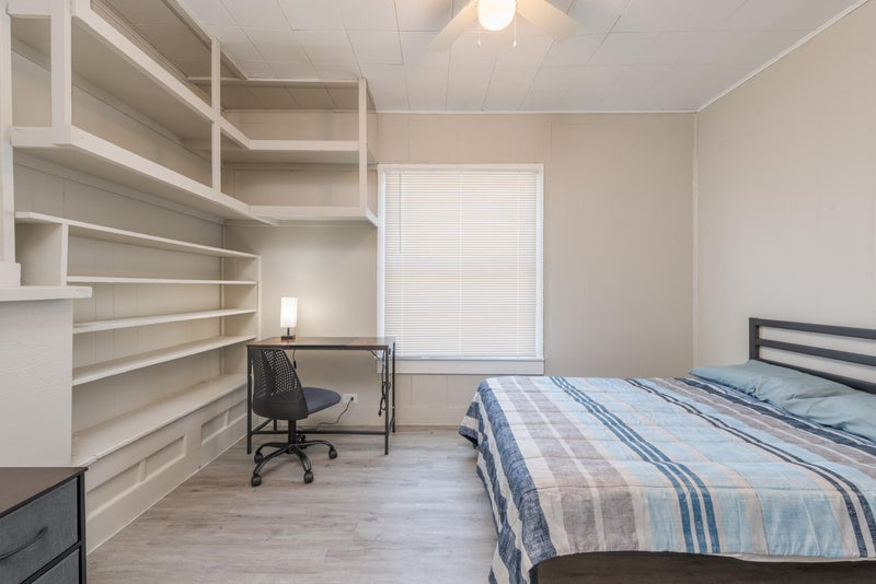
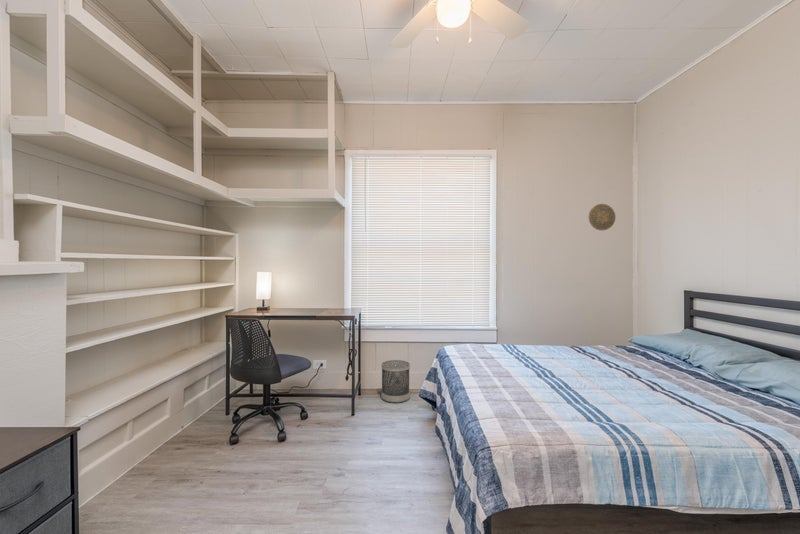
+ wastebasket (395, 380)
+ decorative plate (602, 216)
